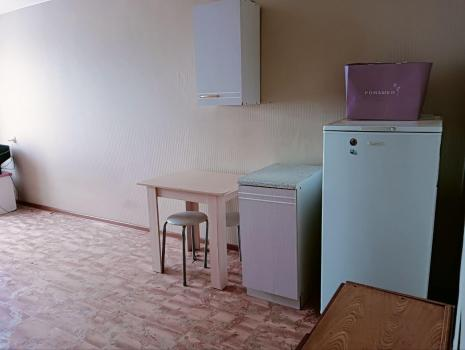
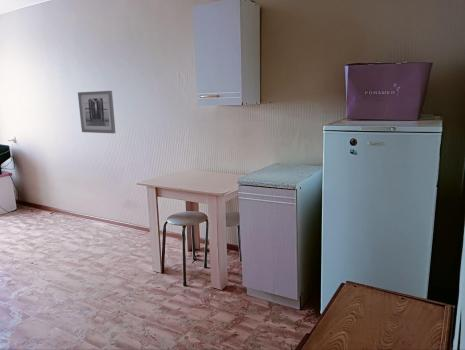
+ wall art (96, 112)
